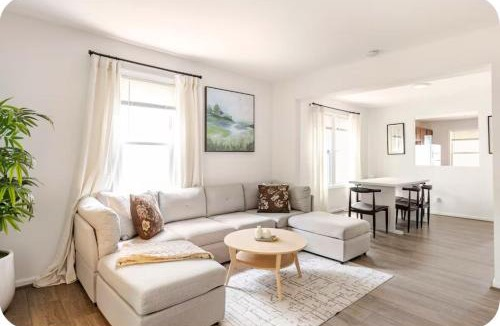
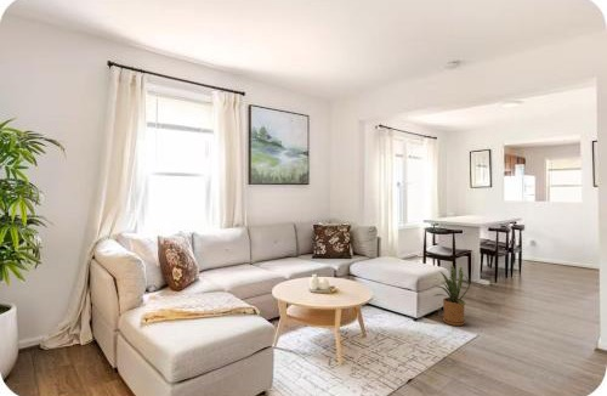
+ house plant (449, 294)
